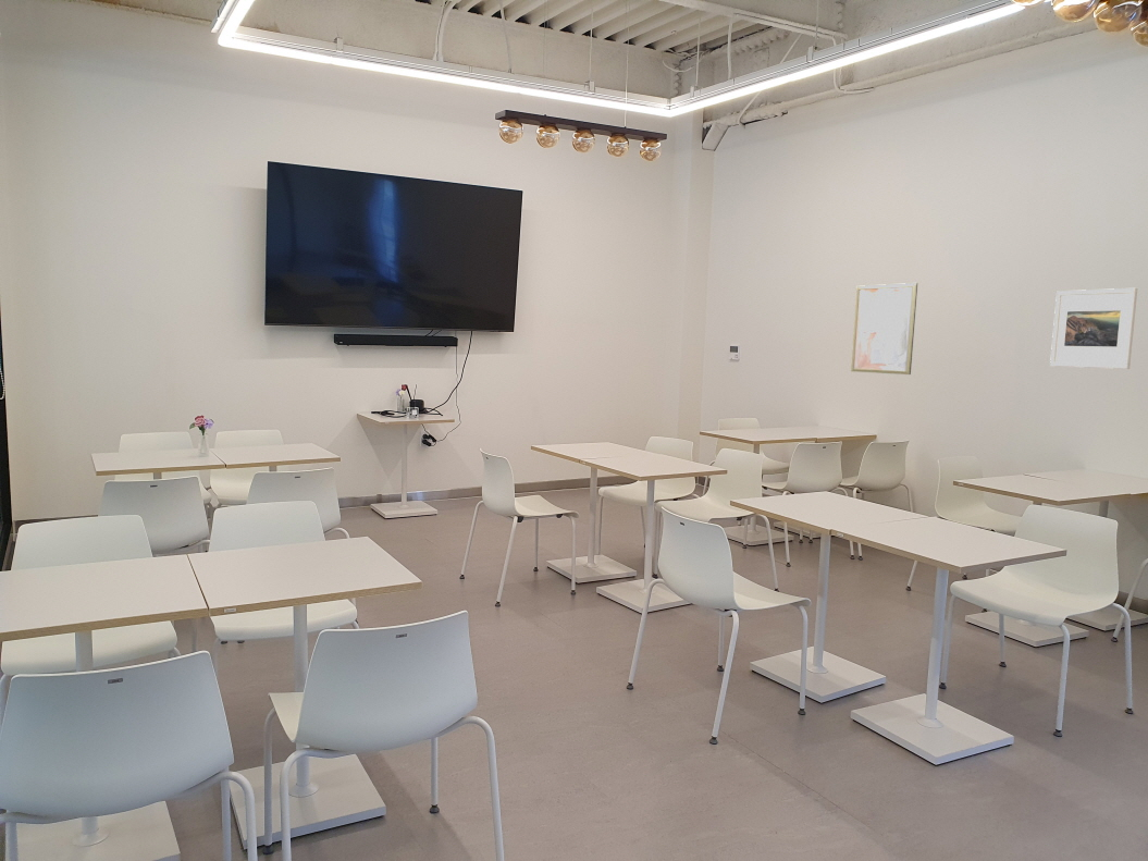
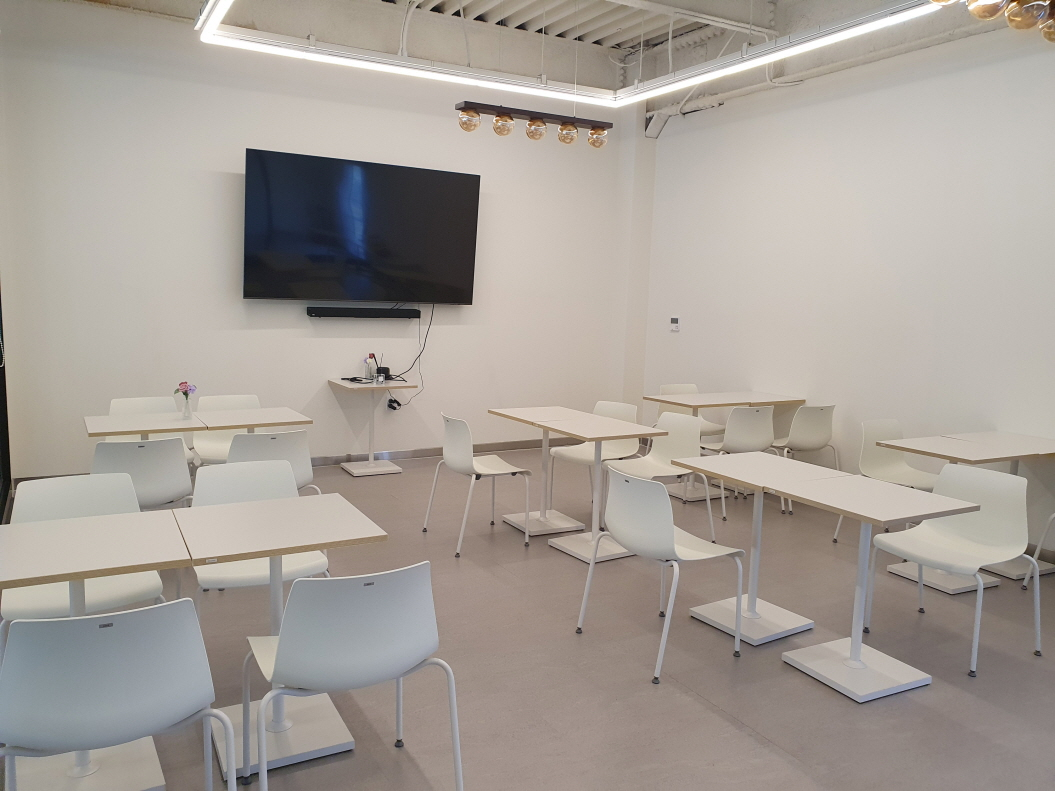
- wall art (882, 329)
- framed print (1091, 329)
